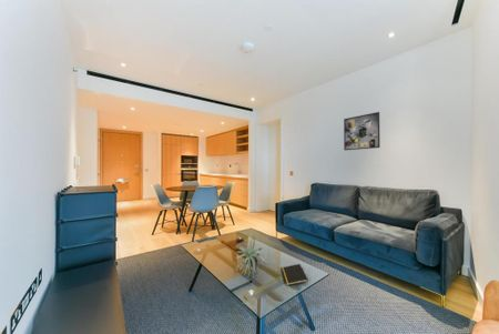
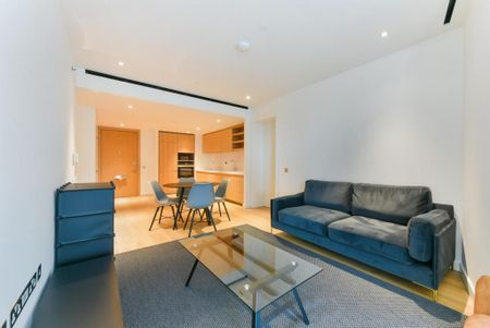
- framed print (360, 132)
- plant (249, 253)
- notepad (293, 273)
